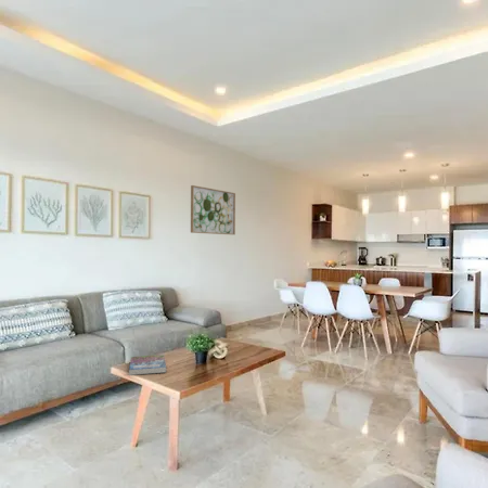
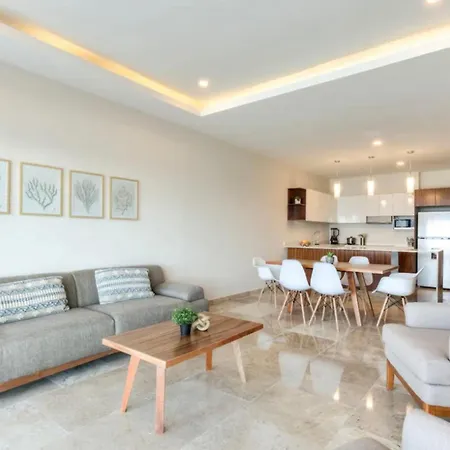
- book (147, 363)
- wall art (215, 211)
